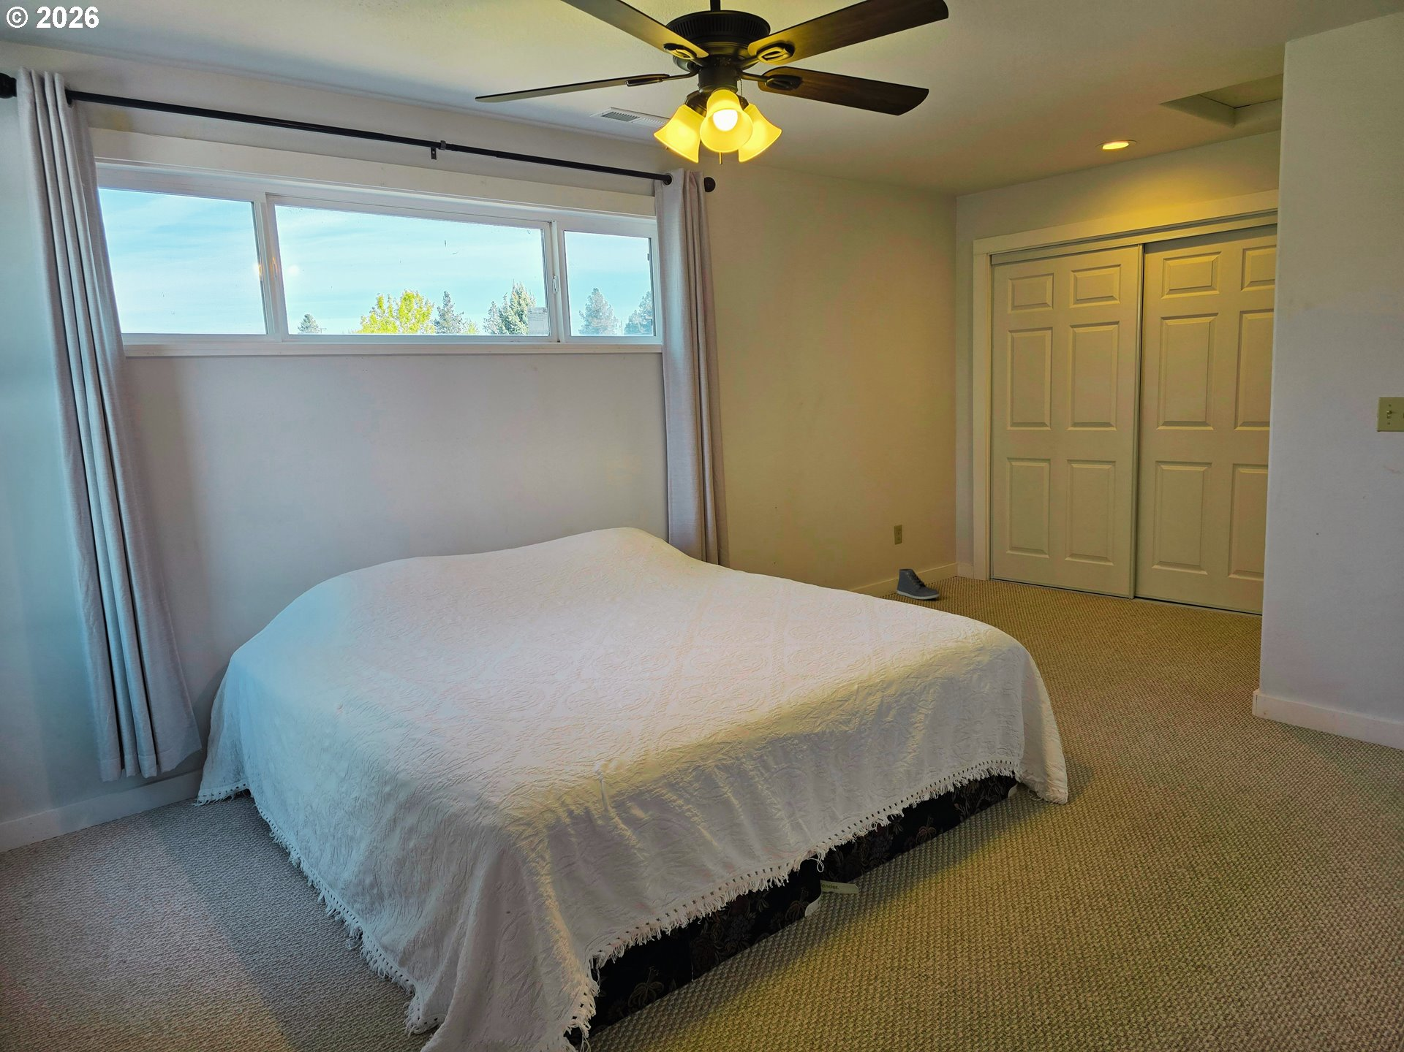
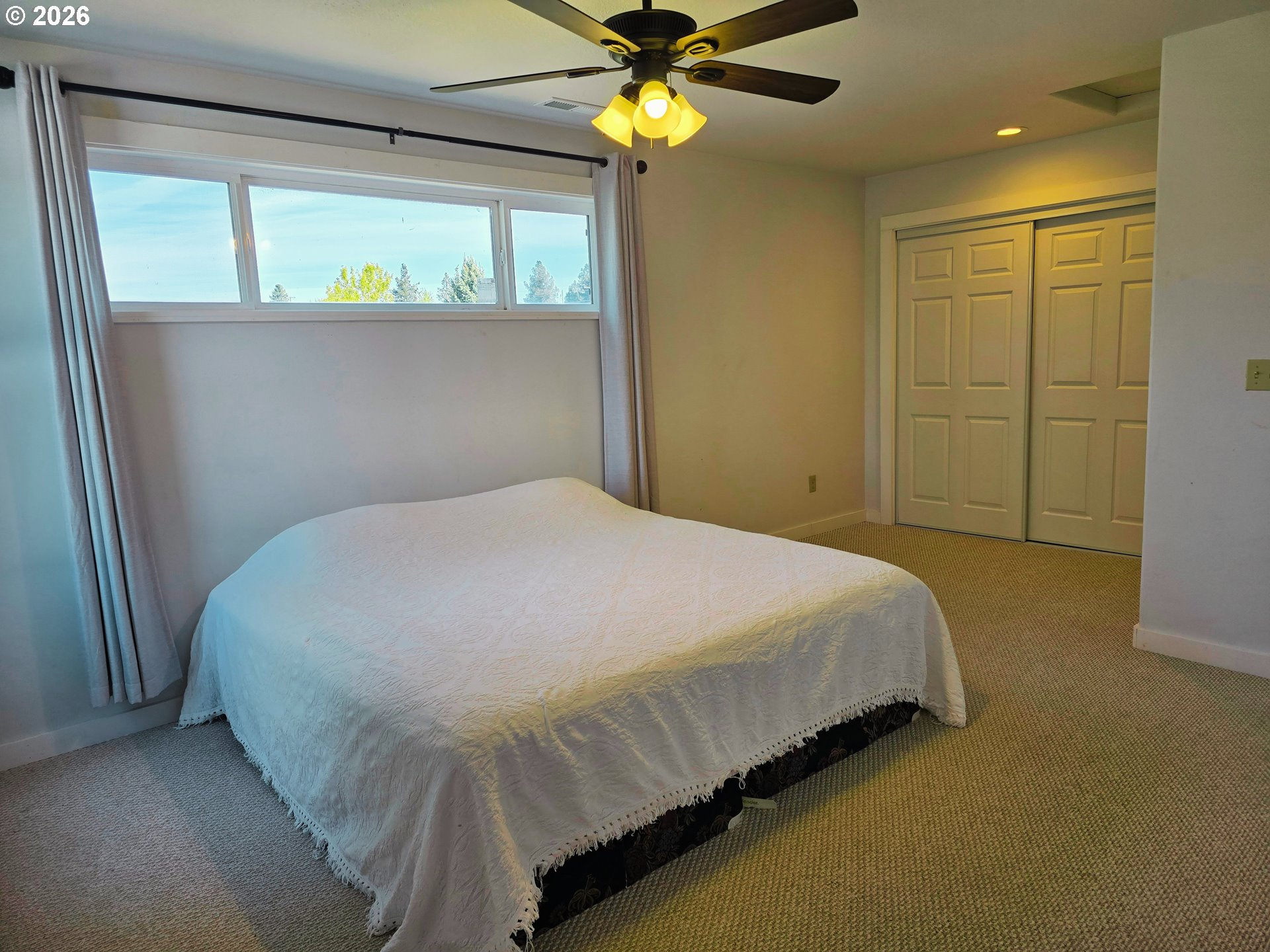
- sneaker (916, 583)
